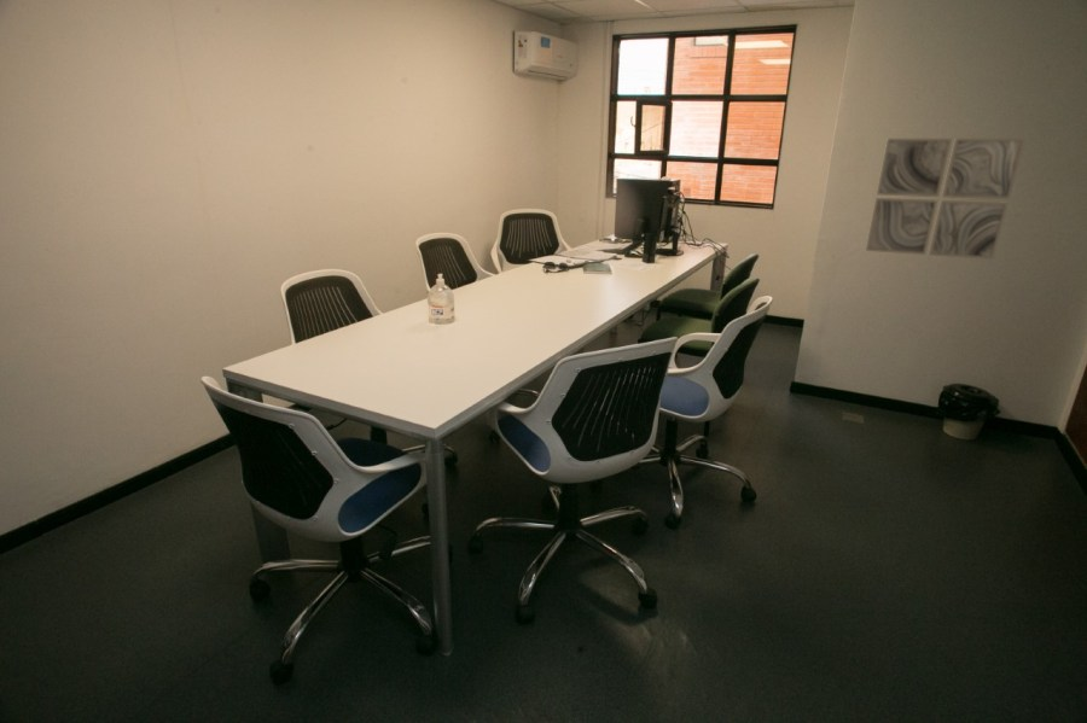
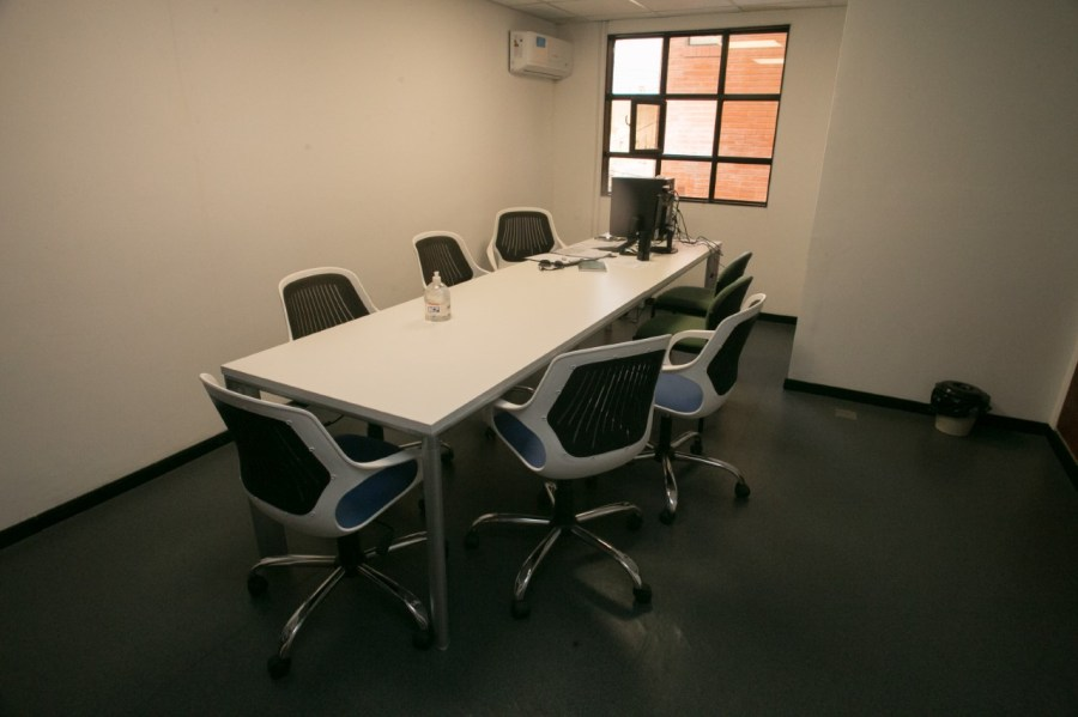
- wall art (941, 200)
